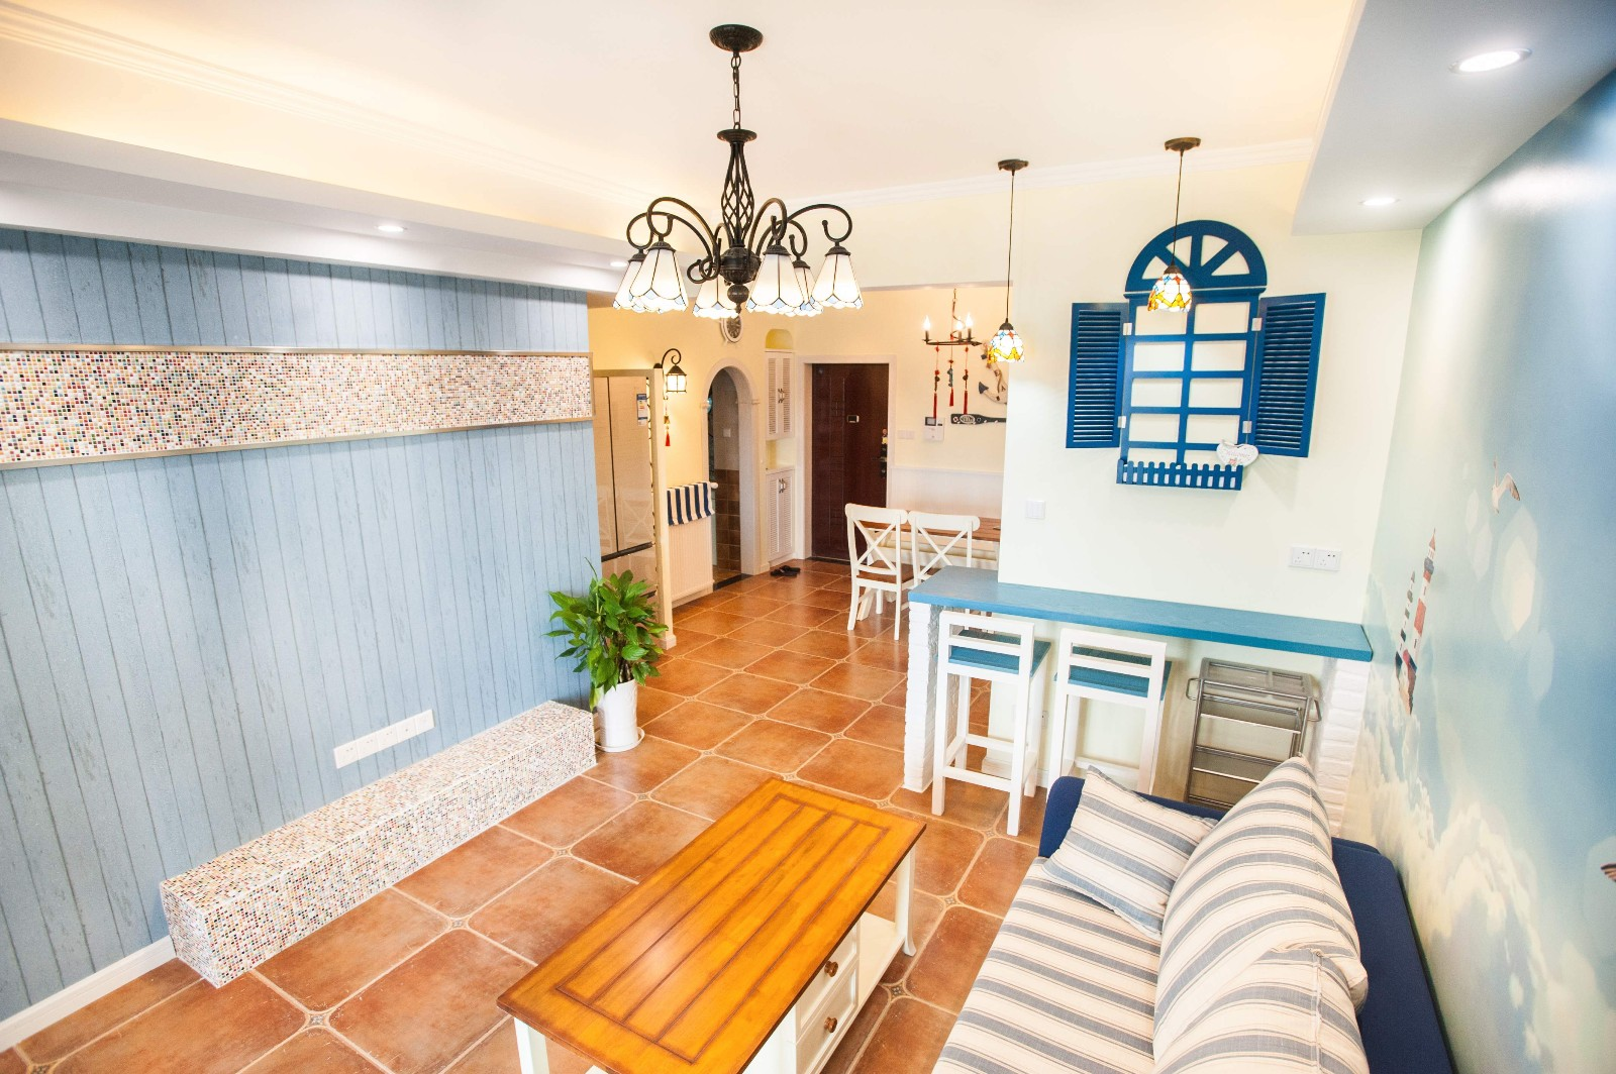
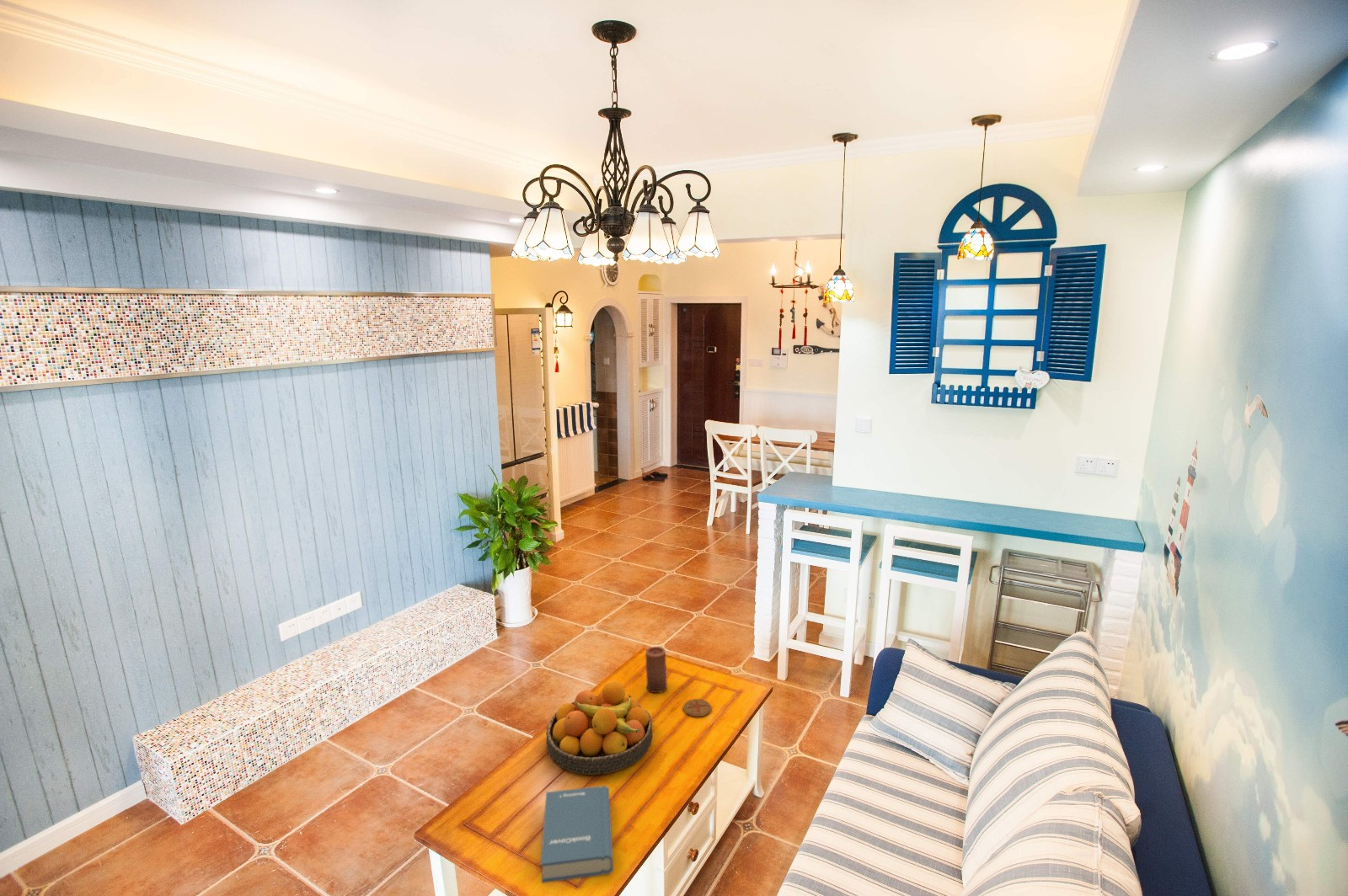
+ coaster (697, 707)
+ hardback book (577, 830)
+ fruit bowl (599, 718)
+ candle (655, 669)
